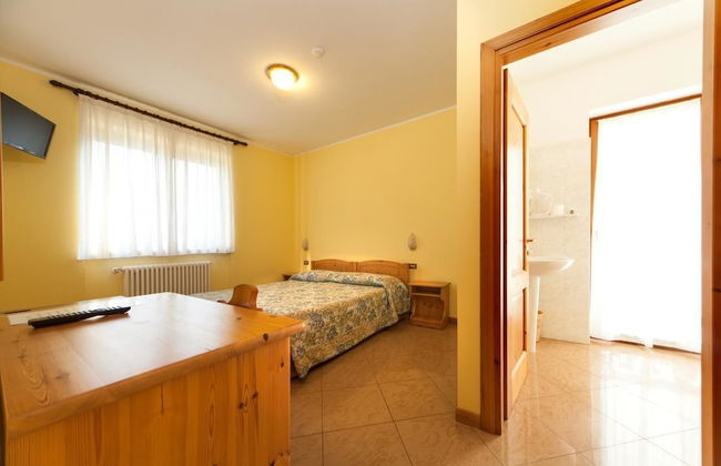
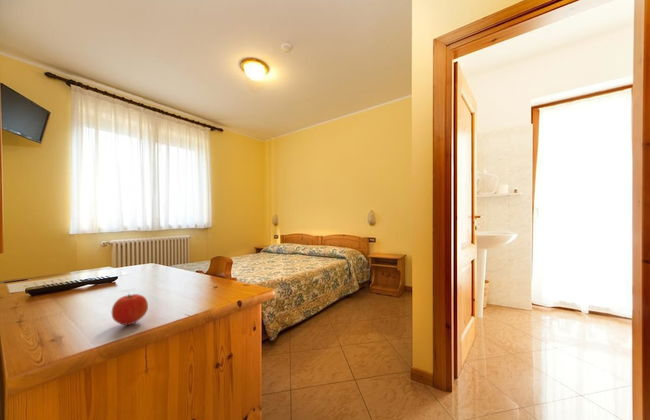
+ apple (130, 308)
